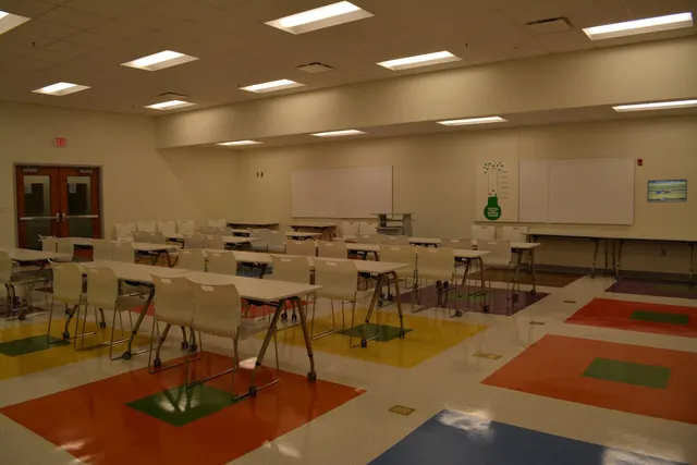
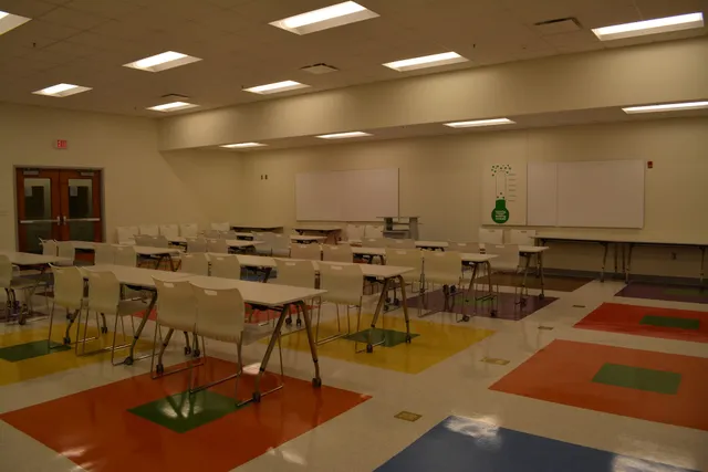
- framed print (667, 191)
